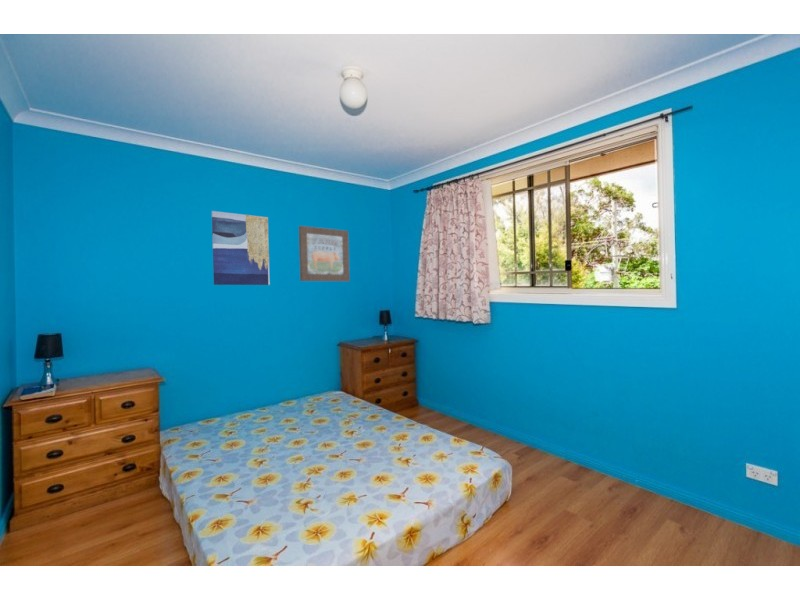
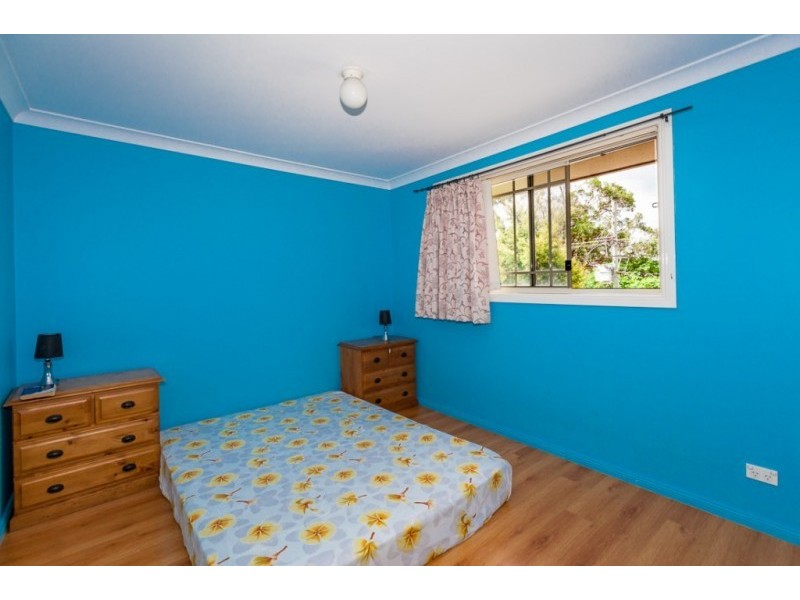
- wall art (325, 254)
- wall art (241, 249)
